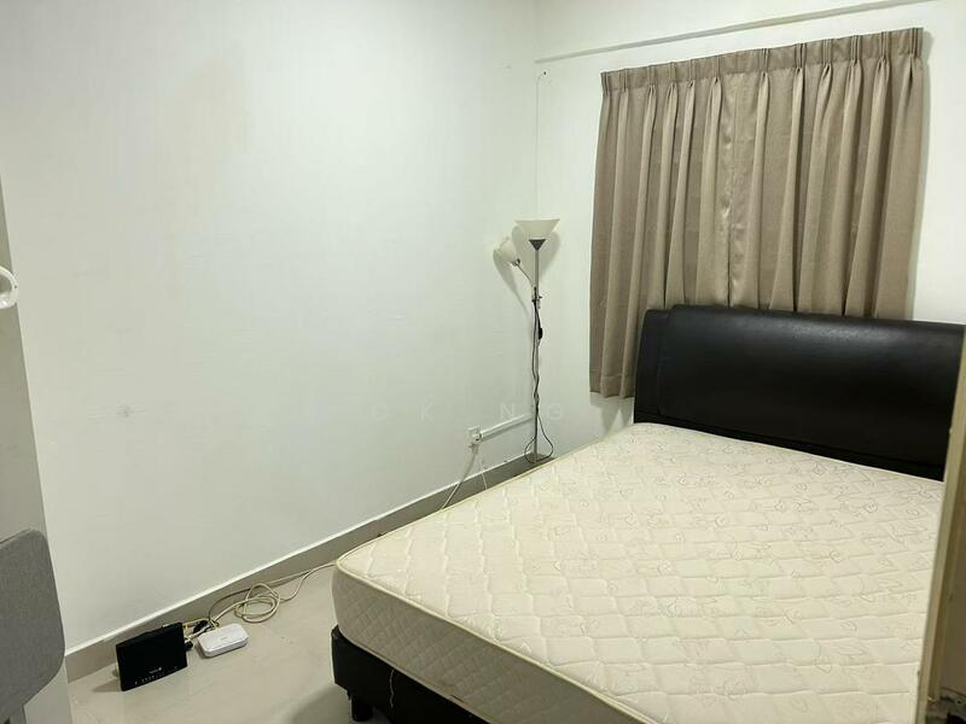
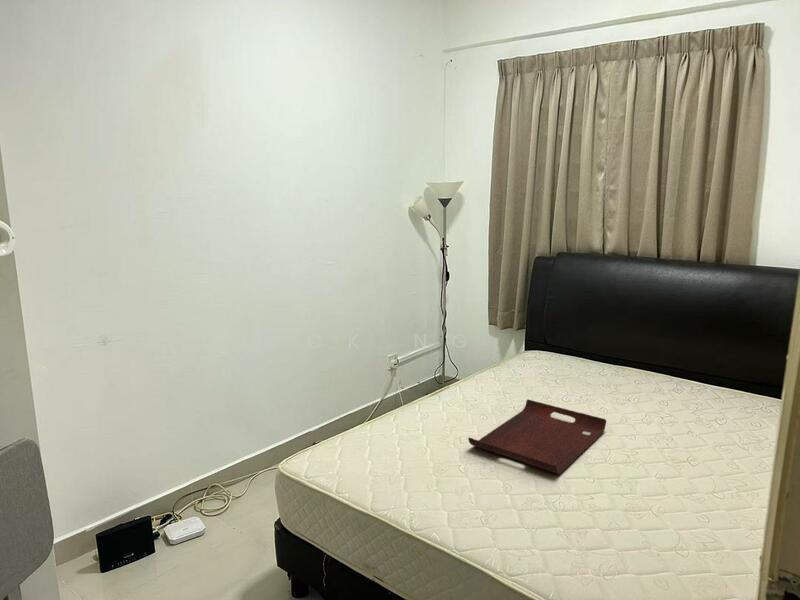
+ serving tray (539, 433)
